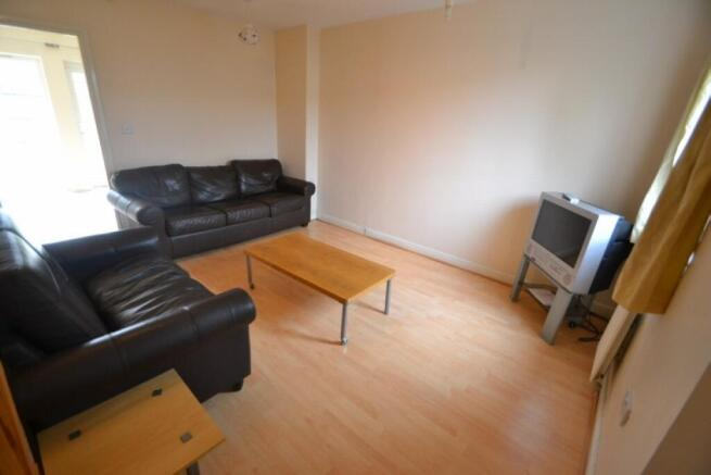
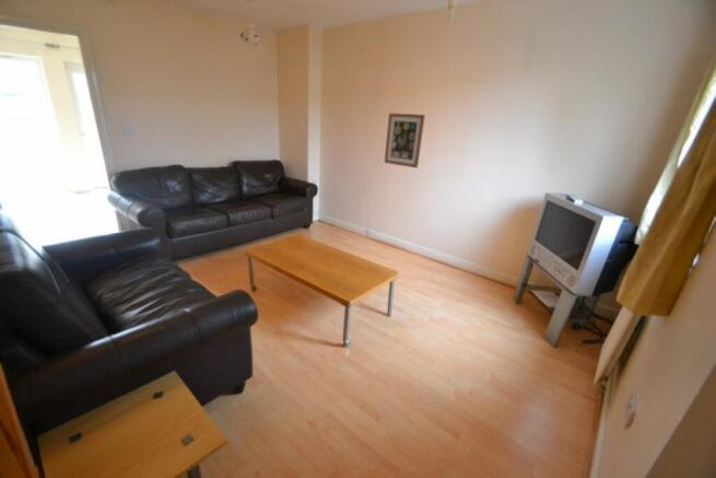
+ wall art (402, 140)
